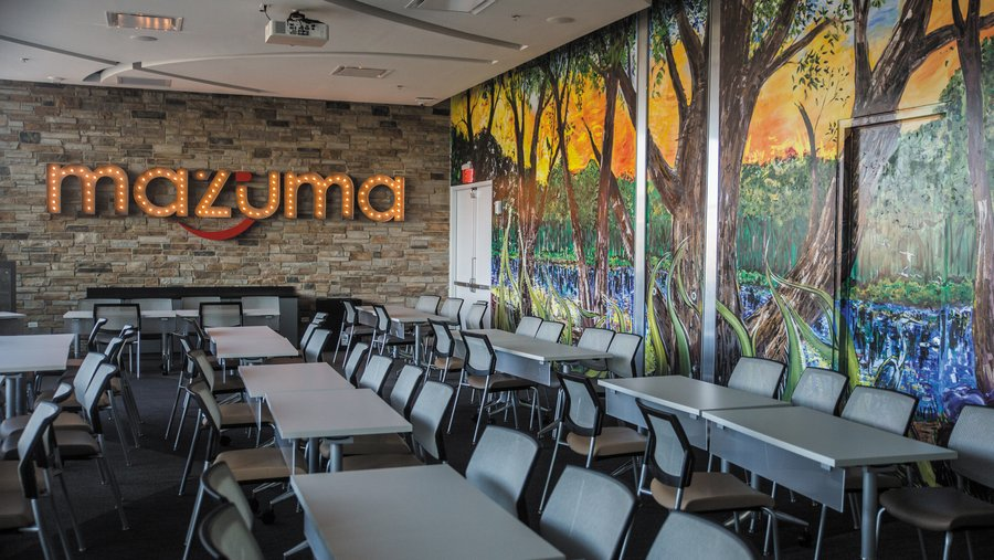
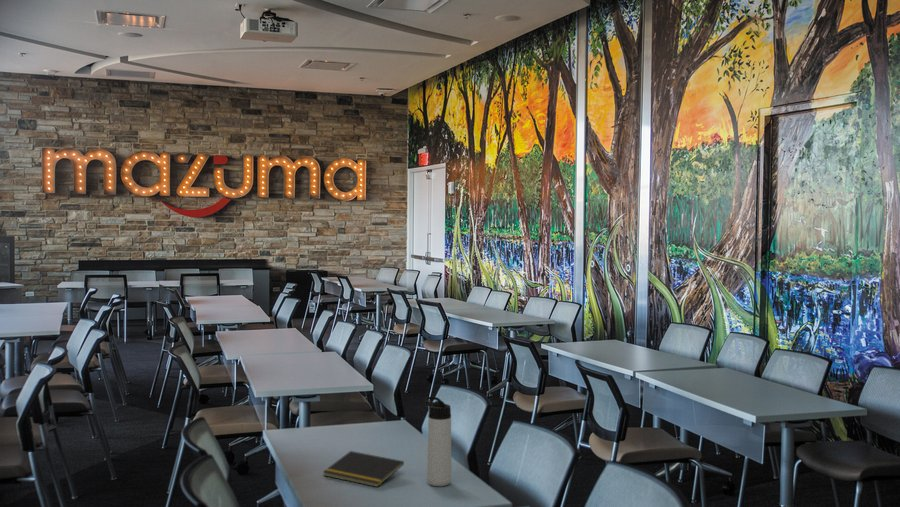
+ thermos bottle (436, 440)
+ notepad (363, 468)
